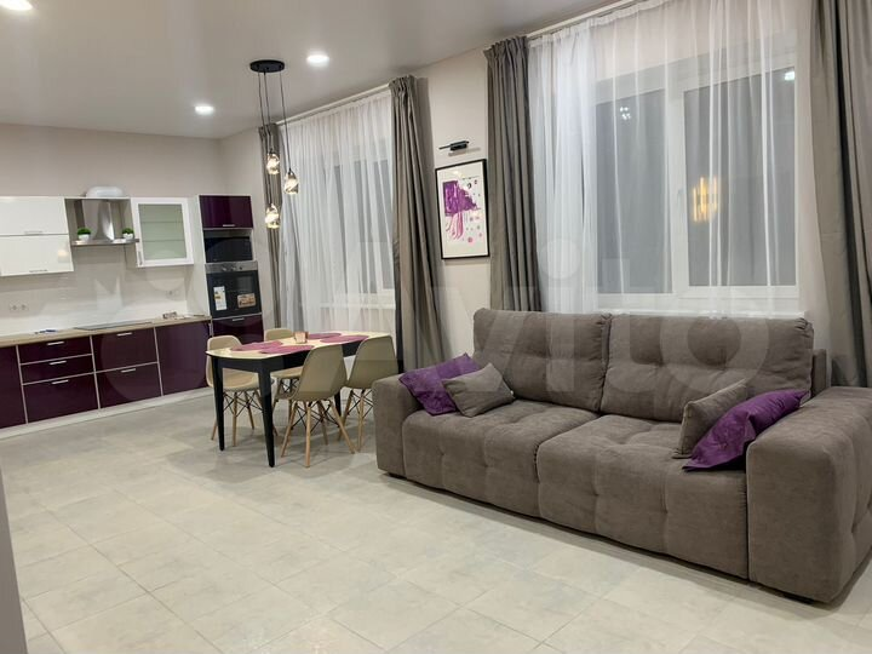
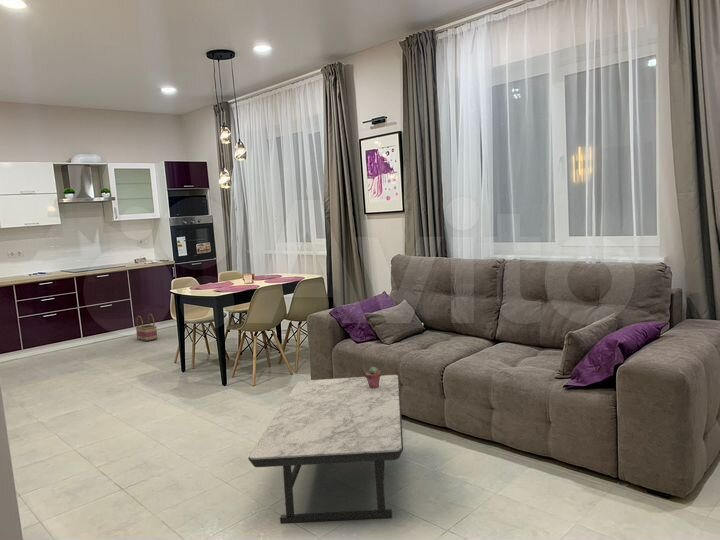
+ potted succulent (373, 375)
+ coffee table (341, 443)
+ basket (146, 327)
